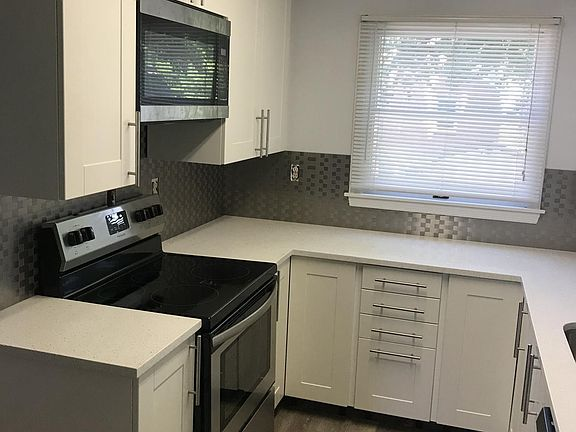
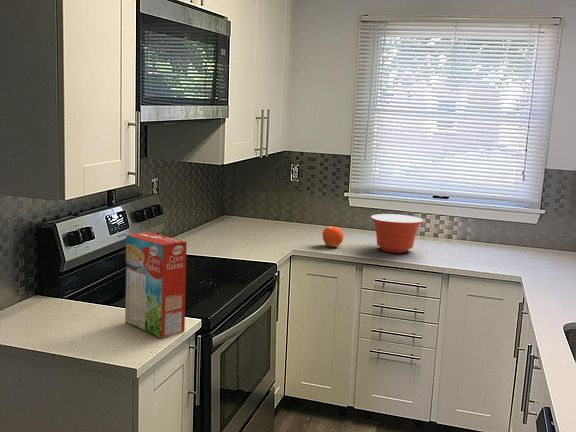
+ cereal box (155, 283)
+ fruit (333, 236)
+ mixing bowl (395, 234)
